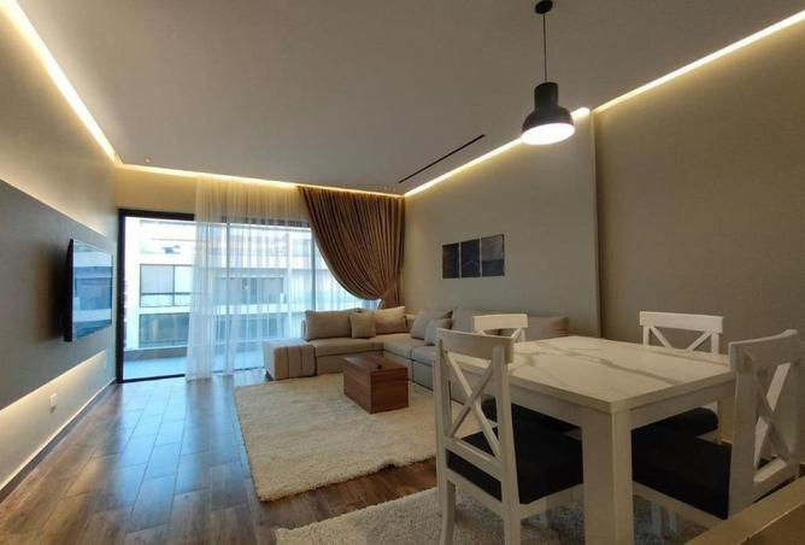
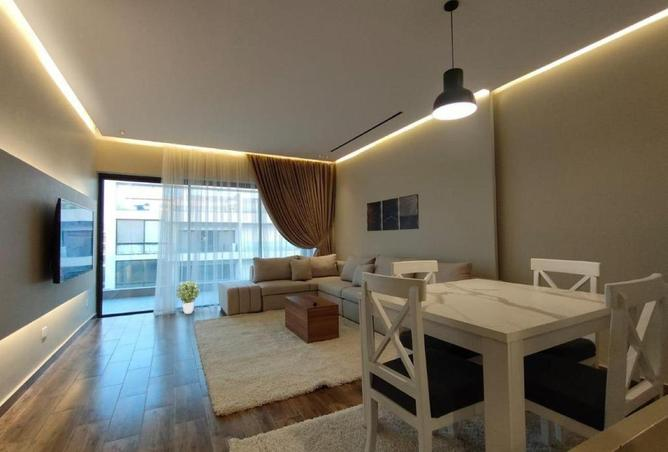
+ potted plant (188, 296)
